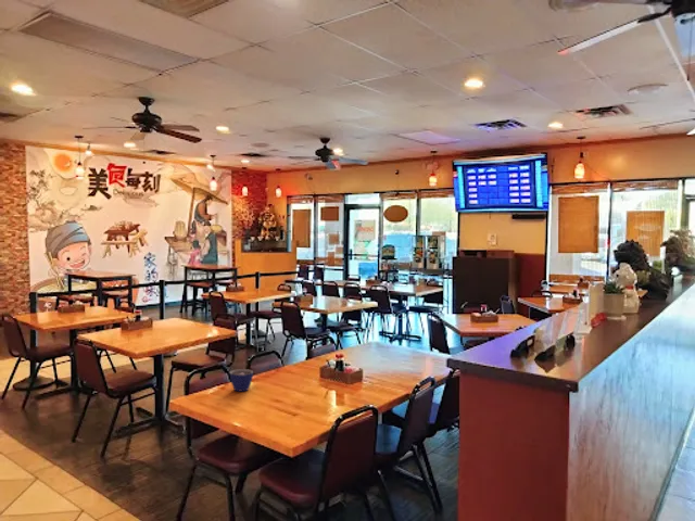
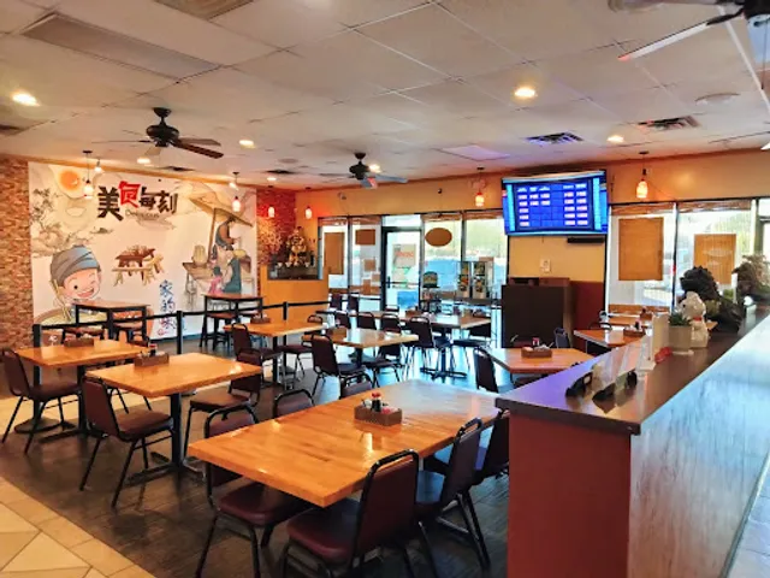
- cup (243, 379)
